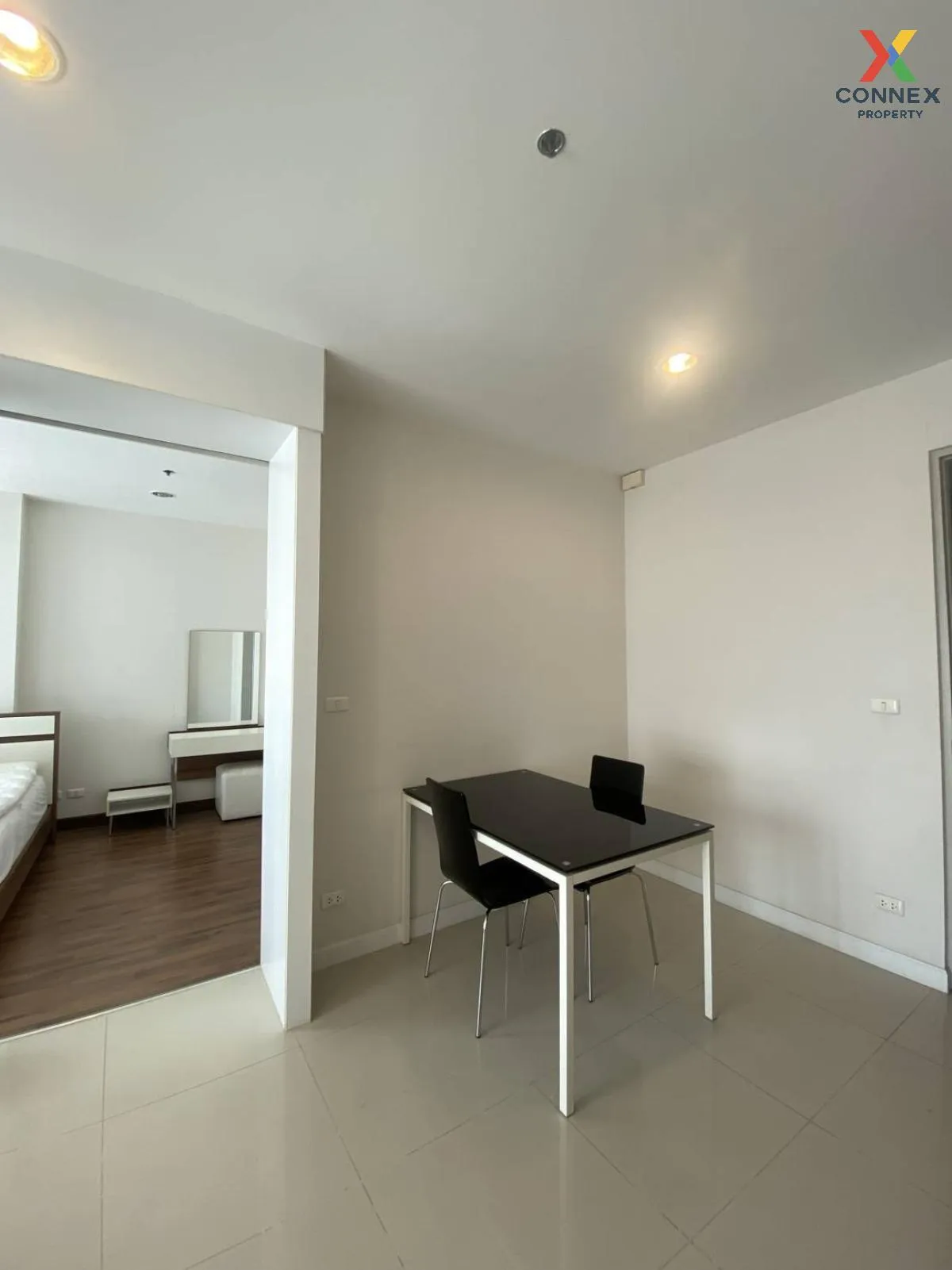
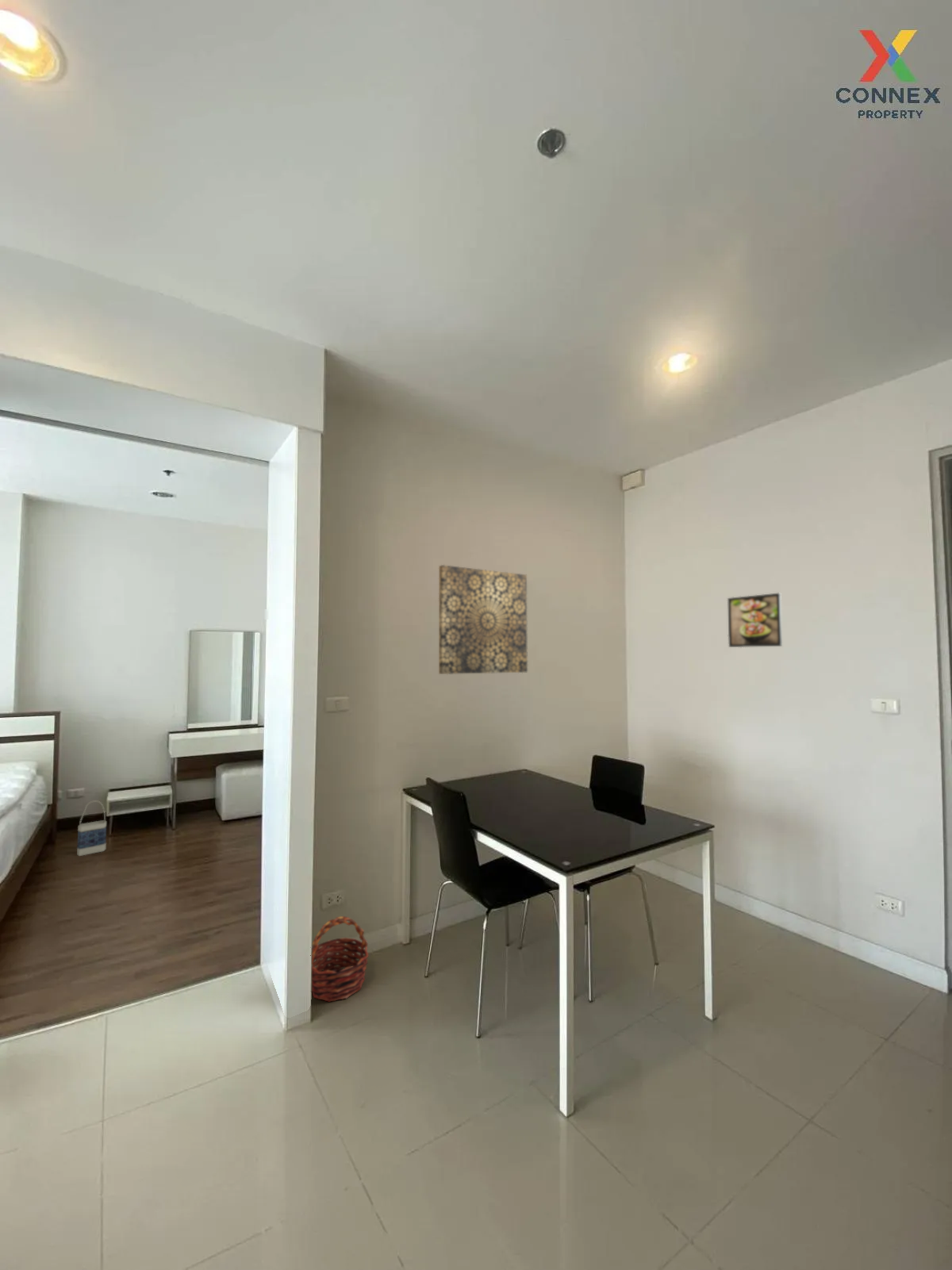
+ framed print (754, 621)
+ bag (92, 826)
+ basket (337, 951)
+ wall art (485, 621)
